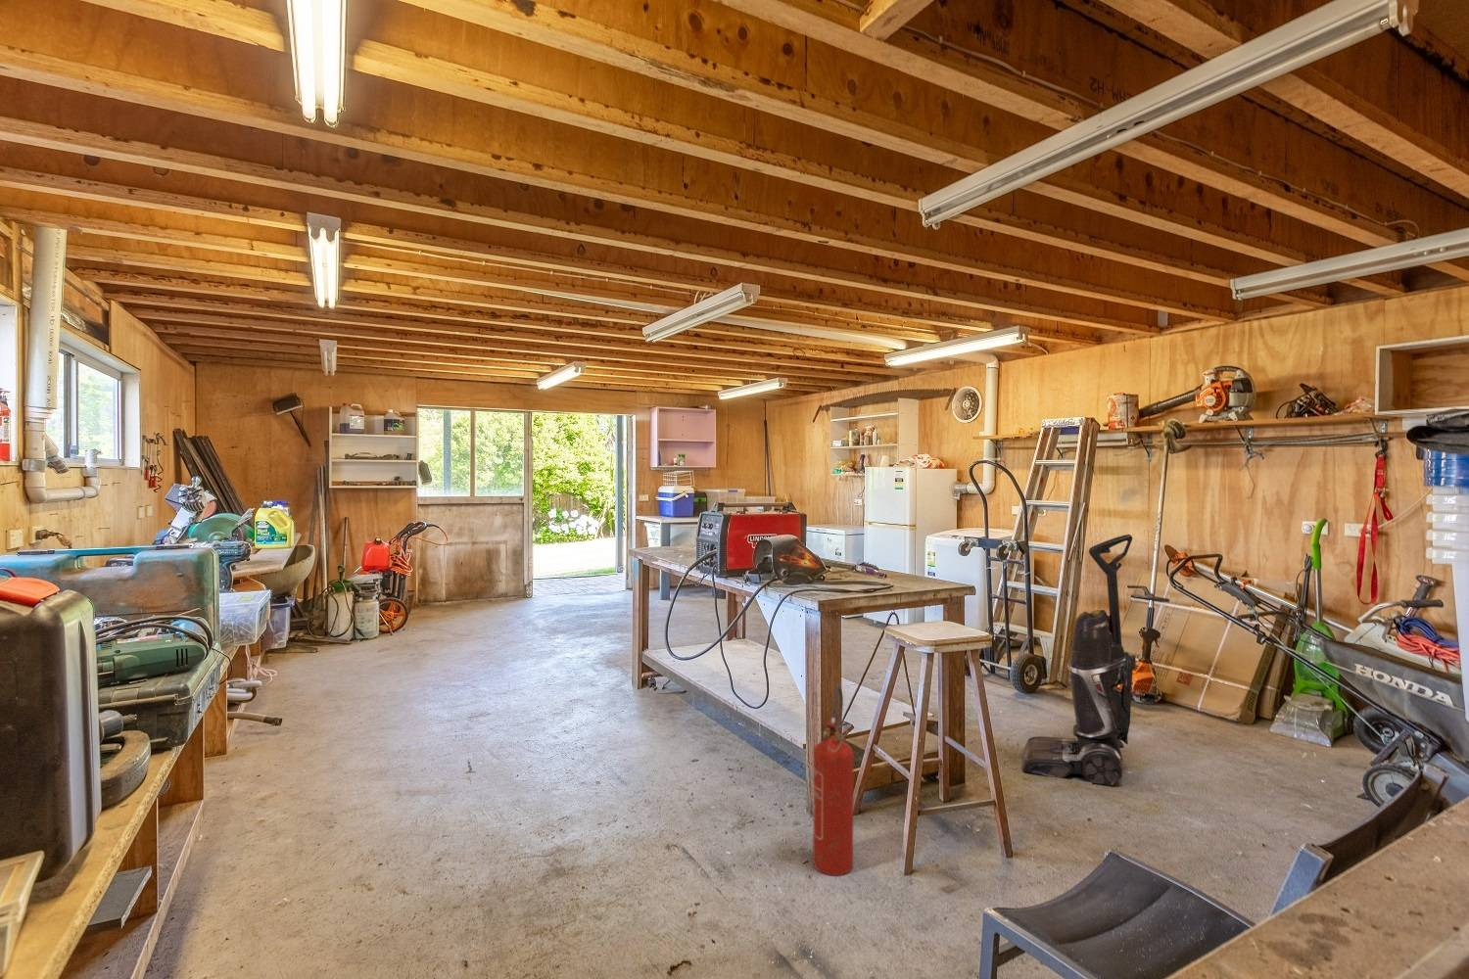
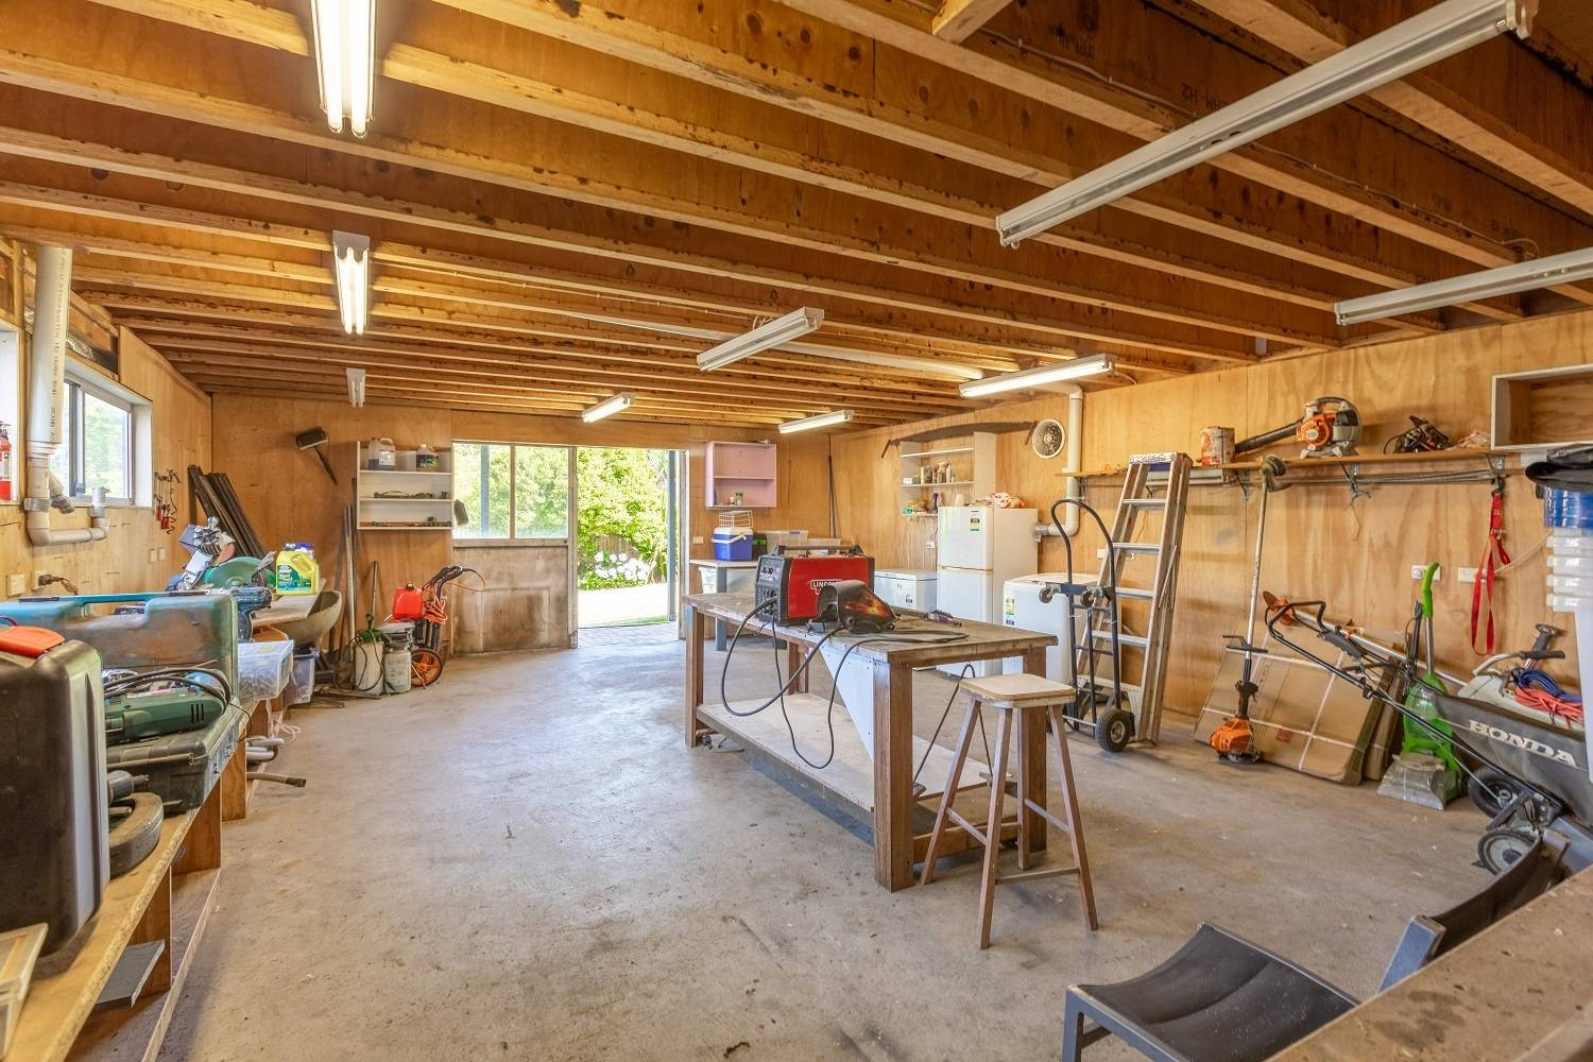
- fire extinguisher (834, 776)
- vacuum cleaner (1071, 649)
